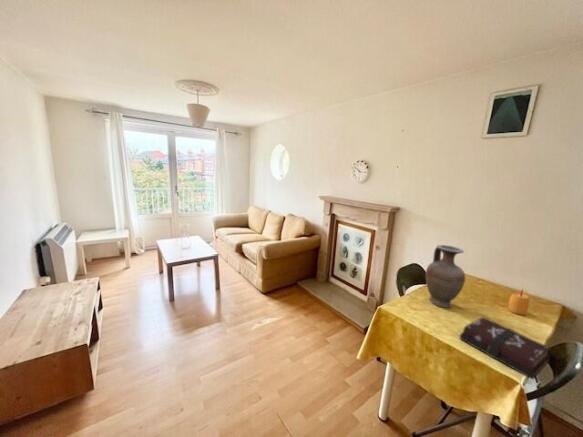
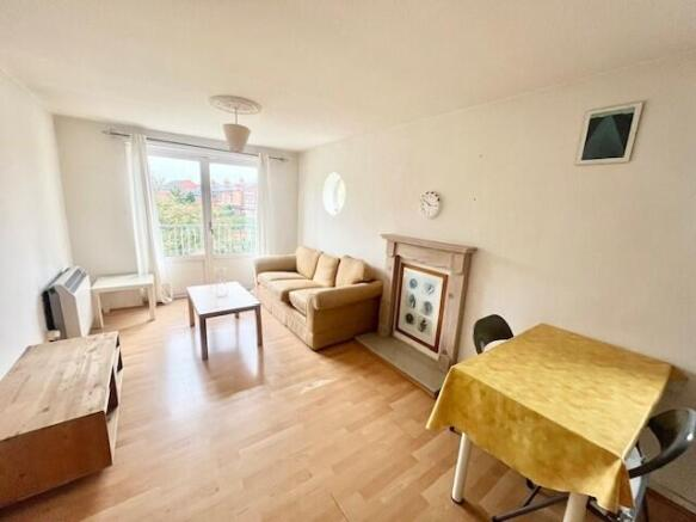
- candle (519, 300)
- vase (444, 276)
- hardback book (503, 343)
